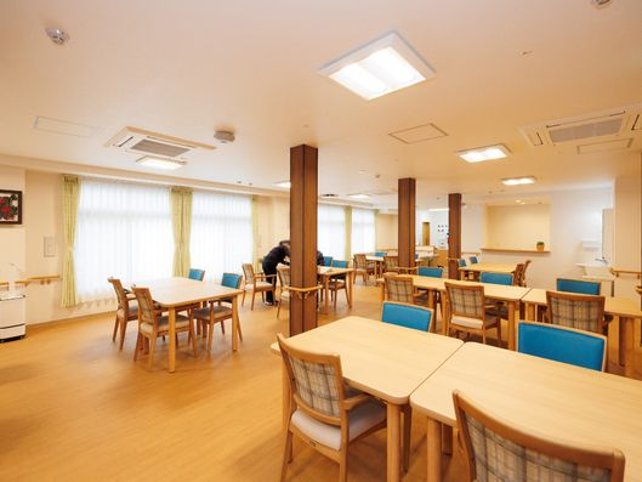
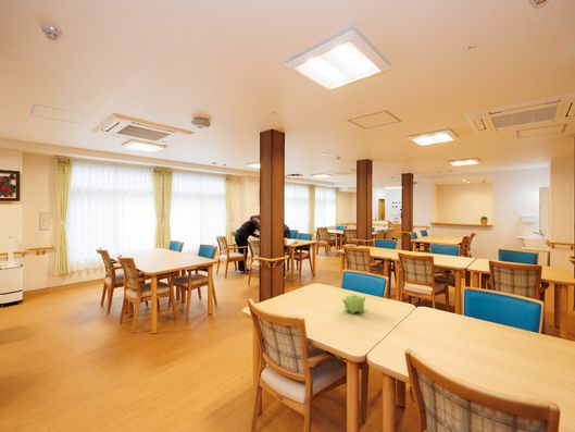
+ teapot (354, 303)
